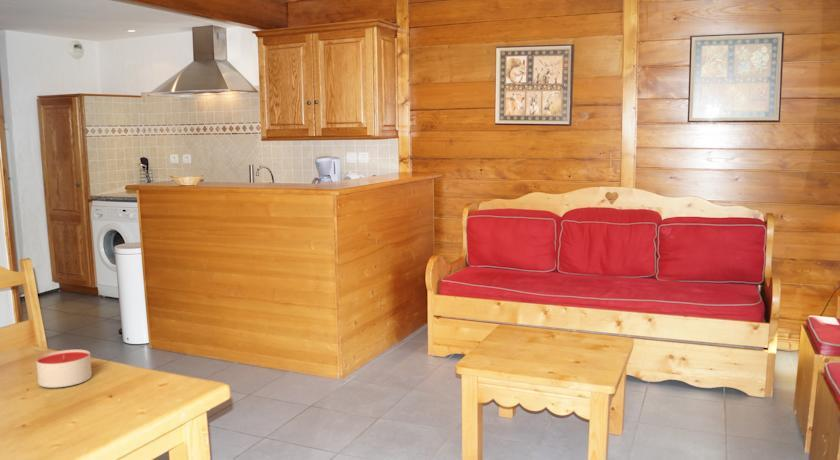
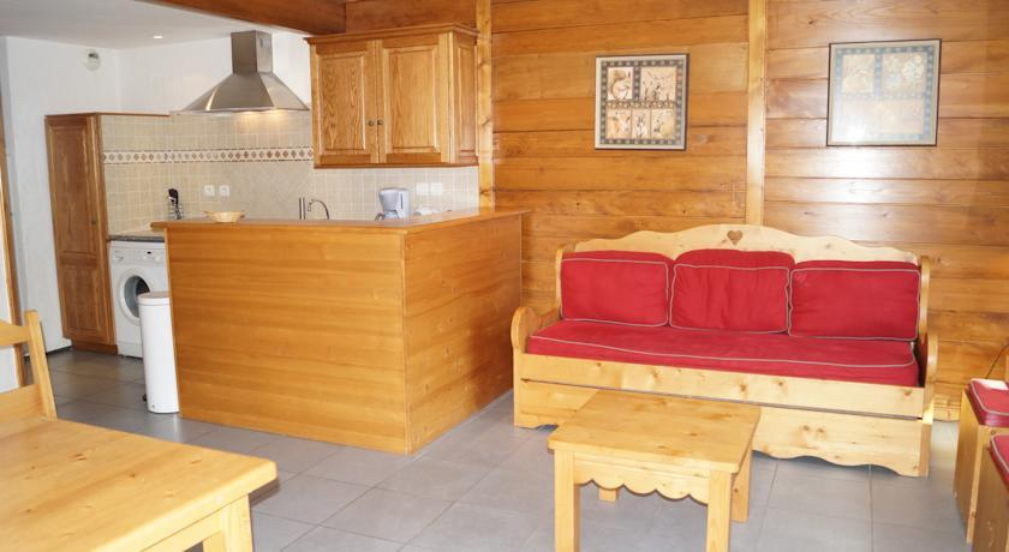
- candle (64, 367)
